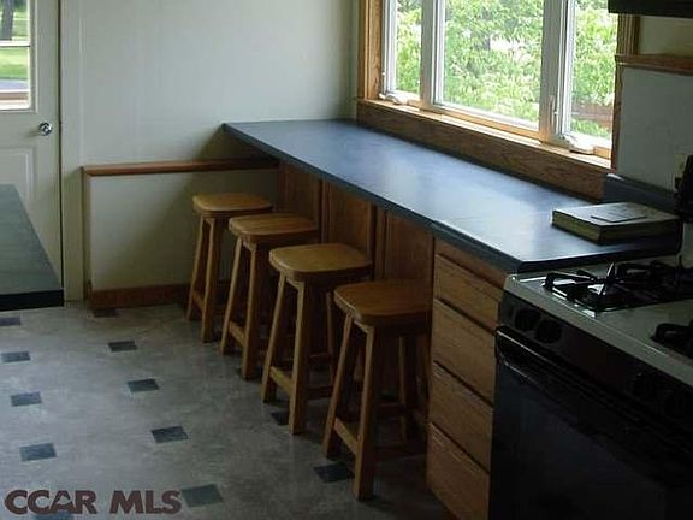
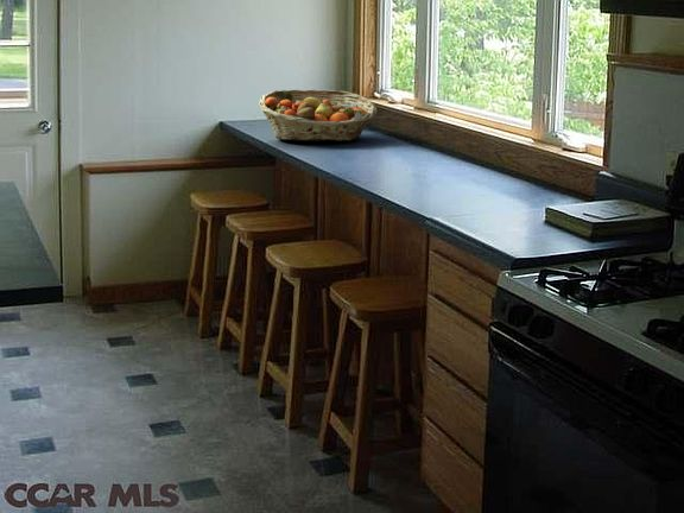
+ fruit basket (317, 114)
